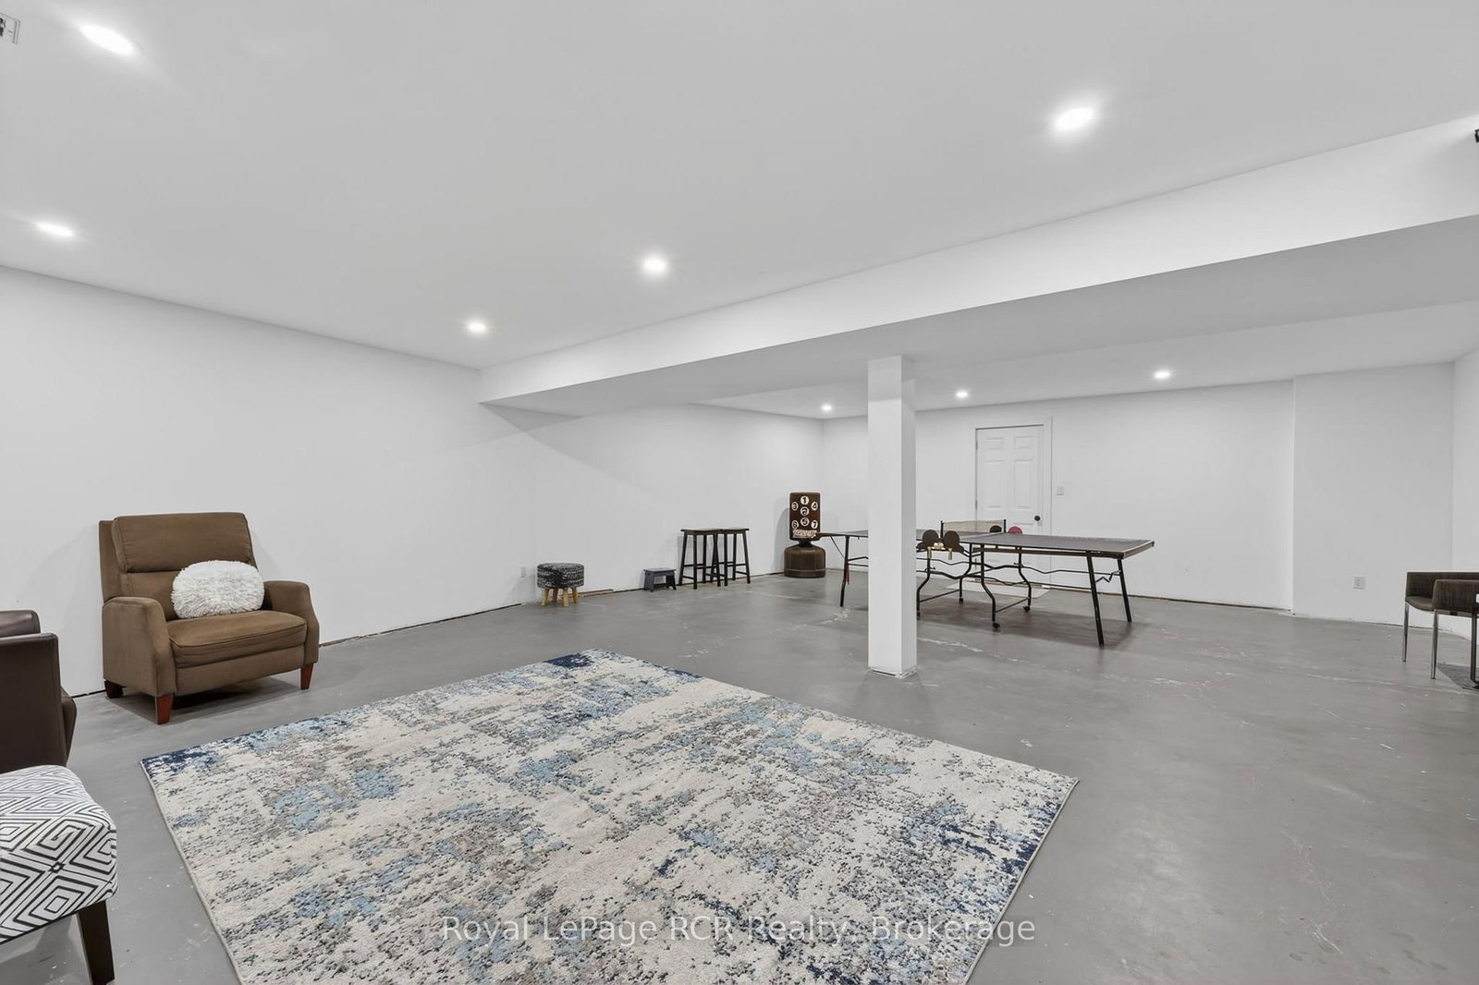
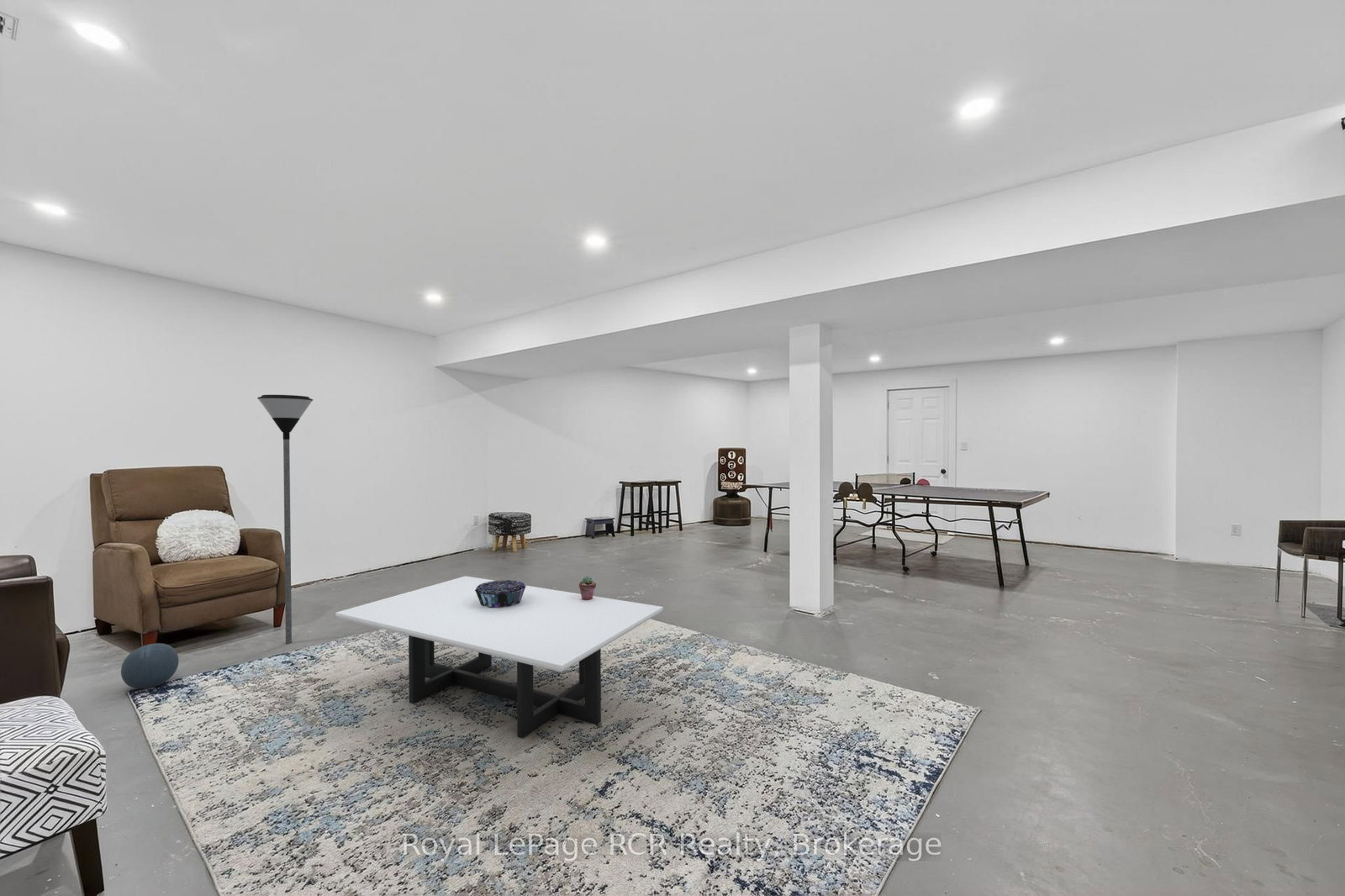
+ potted succulent (587, 587)
+ floor lamp (287, 519)
+ coffee table (502, 653)
+ ball (150, 666)
+ decorative bowl (500, 593)
